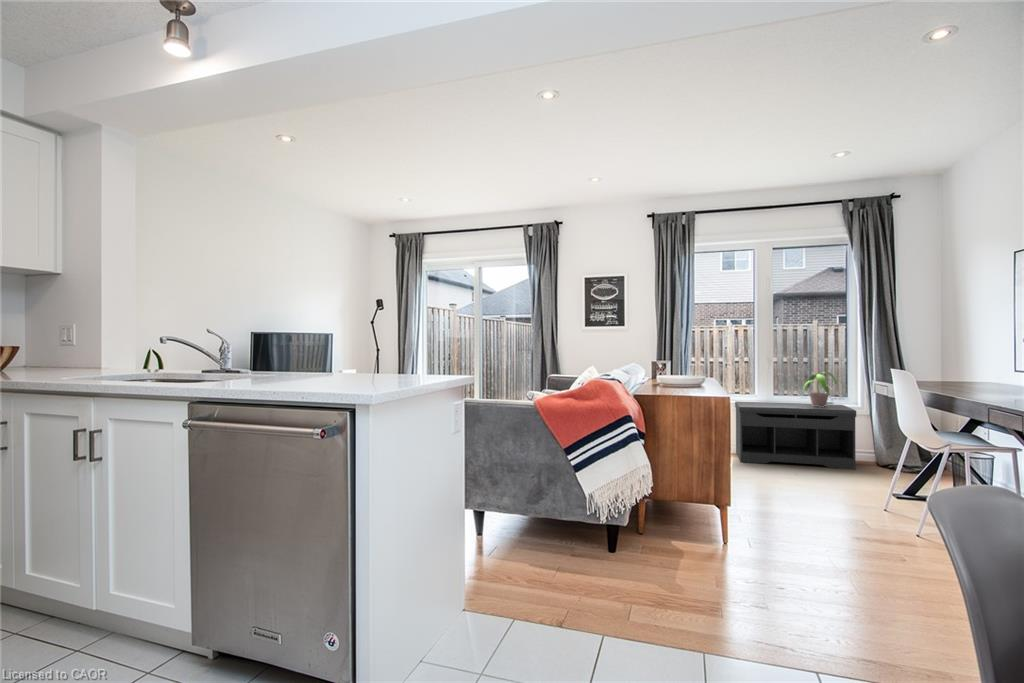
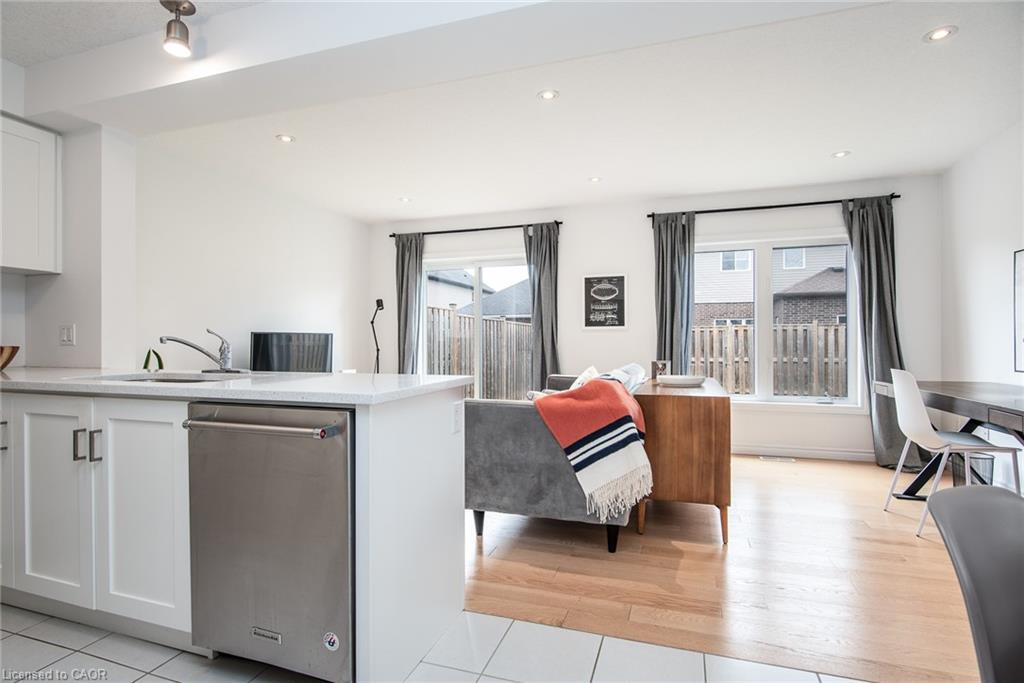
- bench (791, 432)
- potted plant (818, 388)
